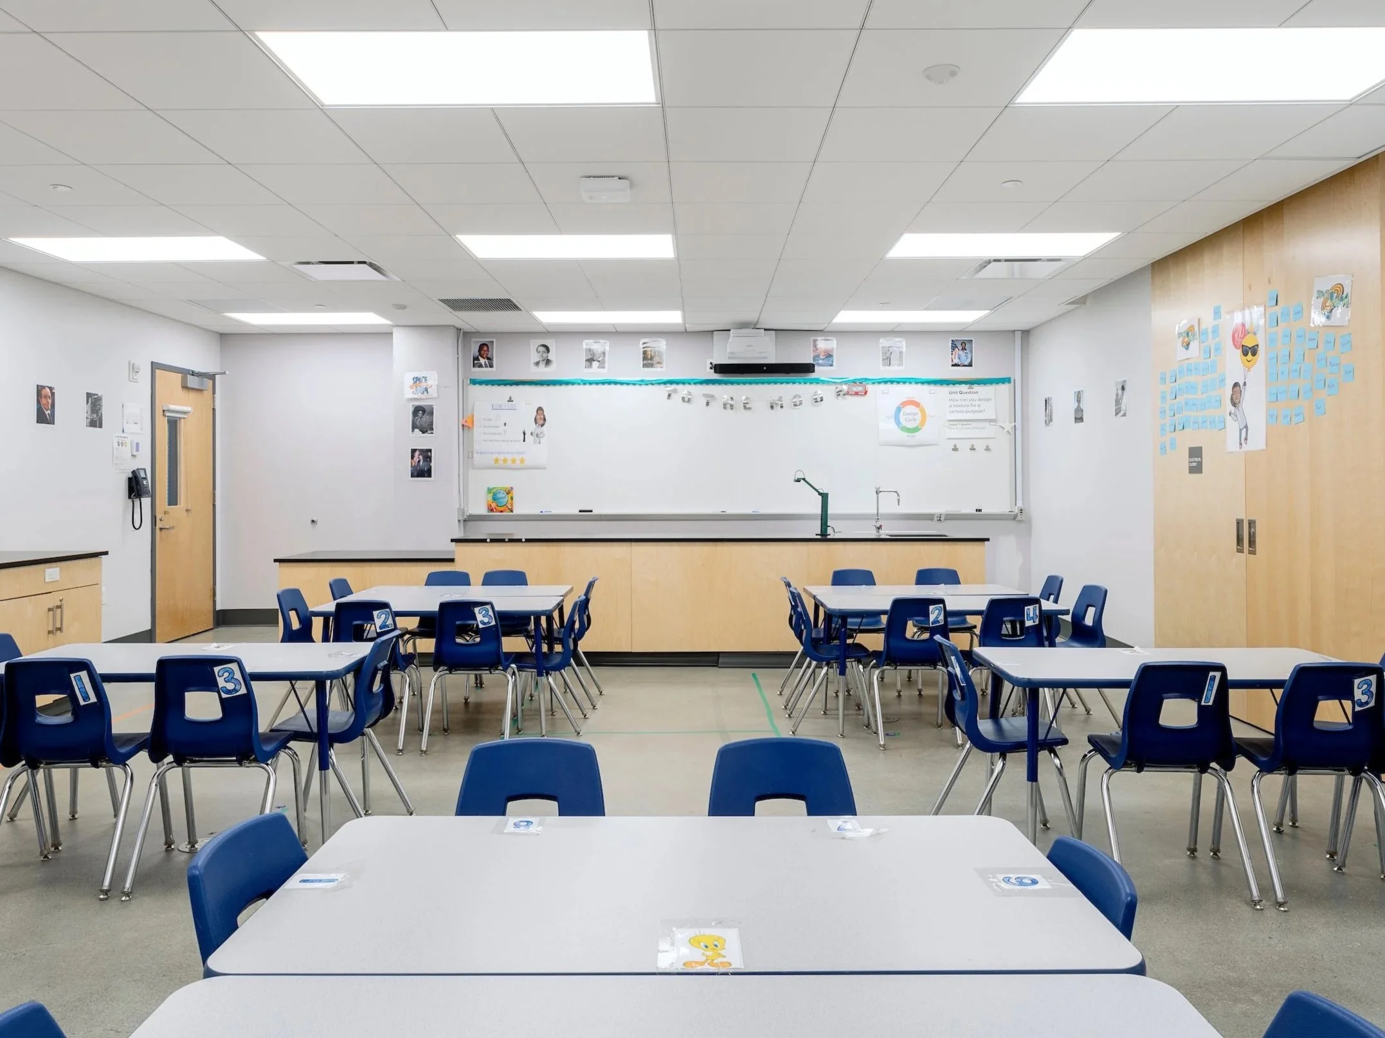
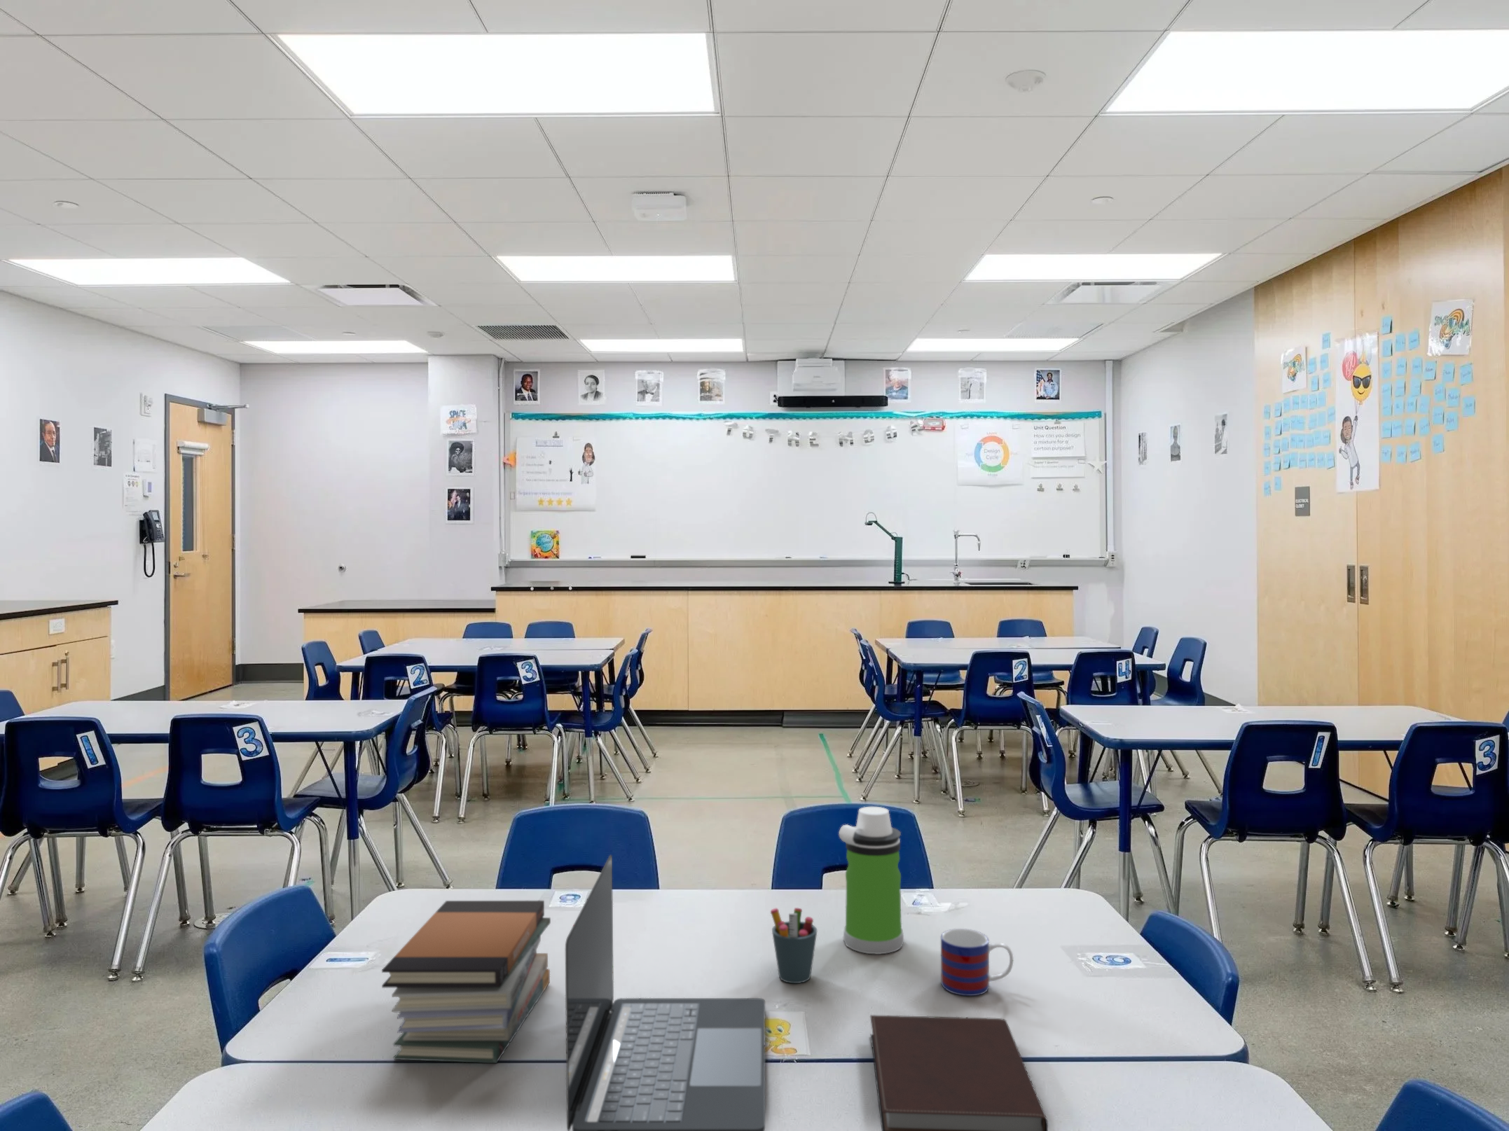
+ notebook (949, 1072)
+ laptop (677, 998)
+ pen holder (794, 940)
+ mug (977, 962)
+ book stack (473, 975)
+ water bottle (872, 876)
